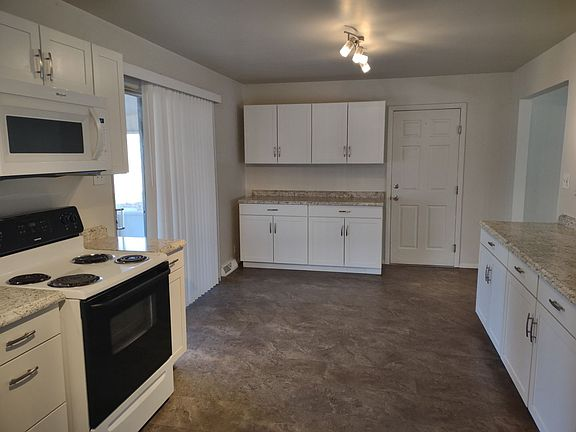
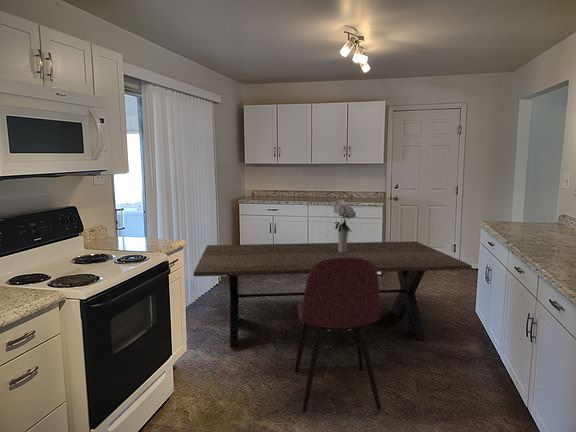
+ dining chair (336, 321)
+ bouquet (344, 225)
+ dining table (304, 292)
